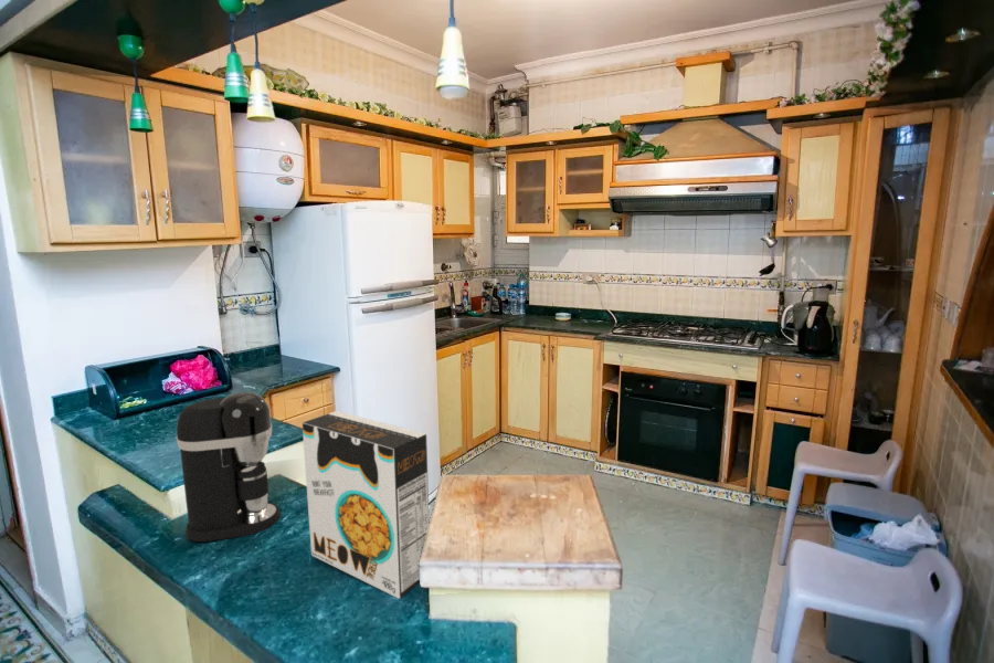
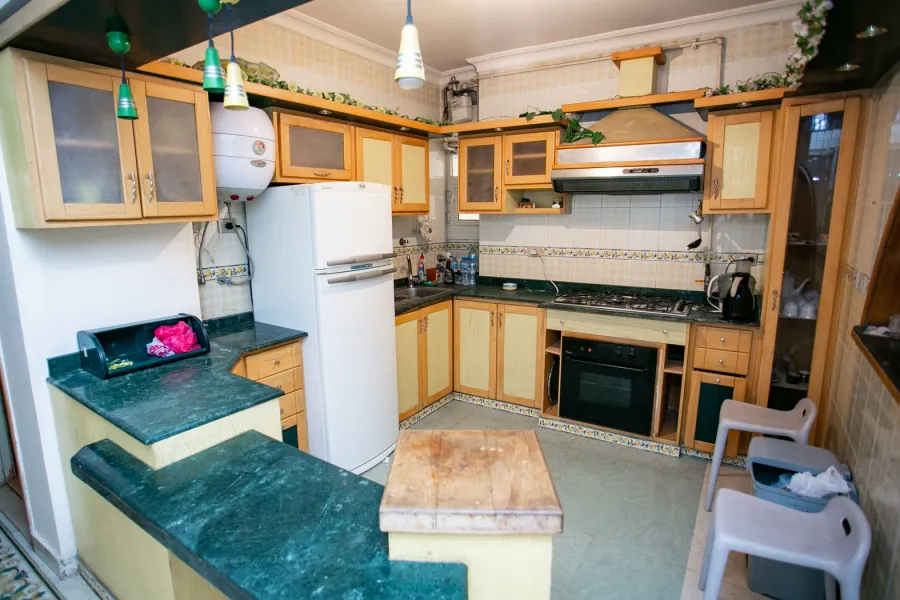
- coffee maker (228, 461)
- cereal box (366, 497)
